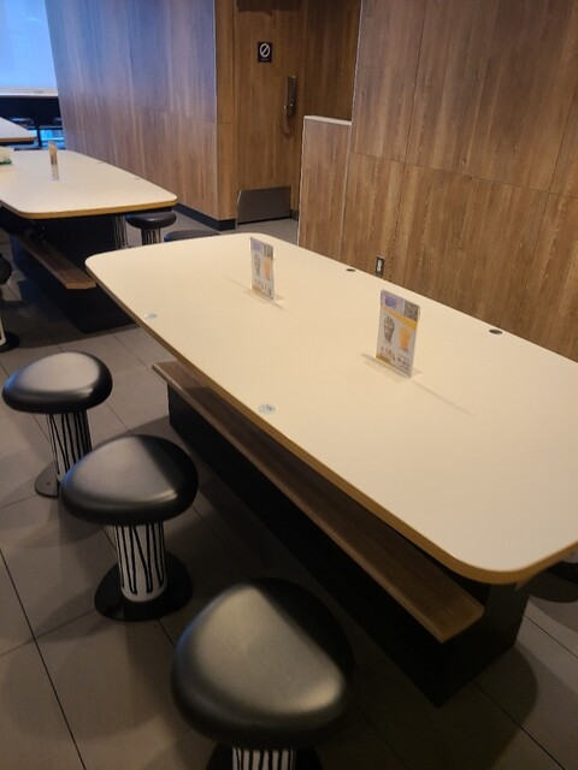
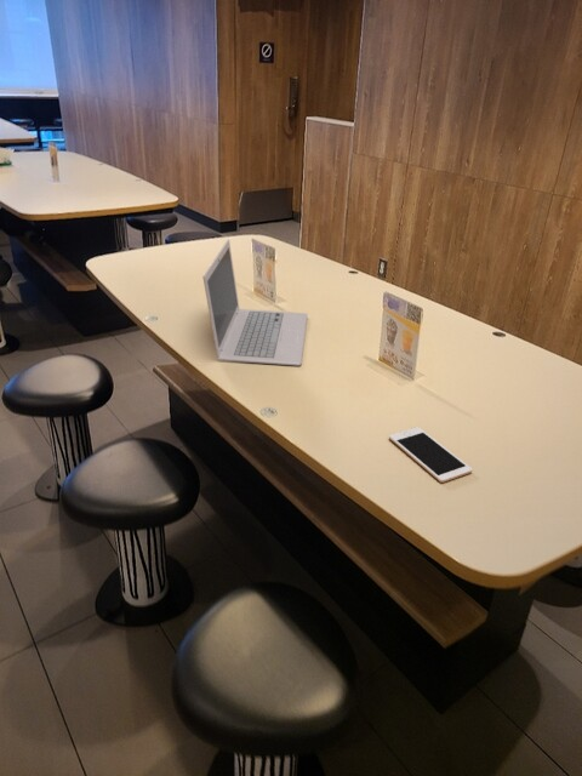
+ laptop (262, 310)
+ cell phone (428, 452)
